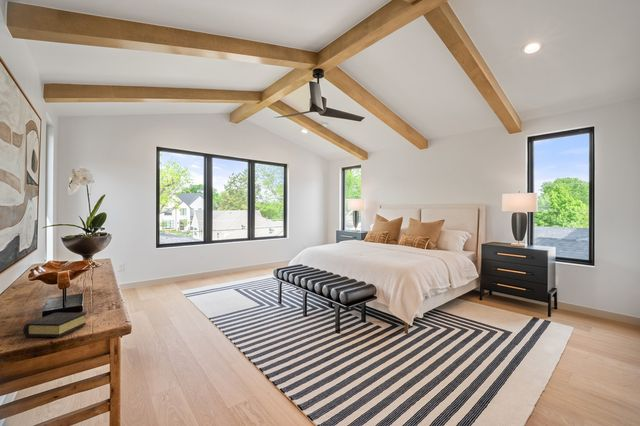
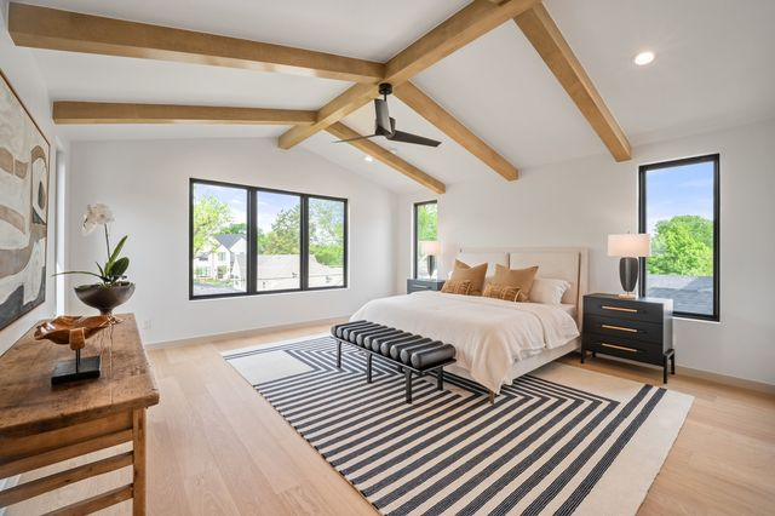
- book (55, 324)
